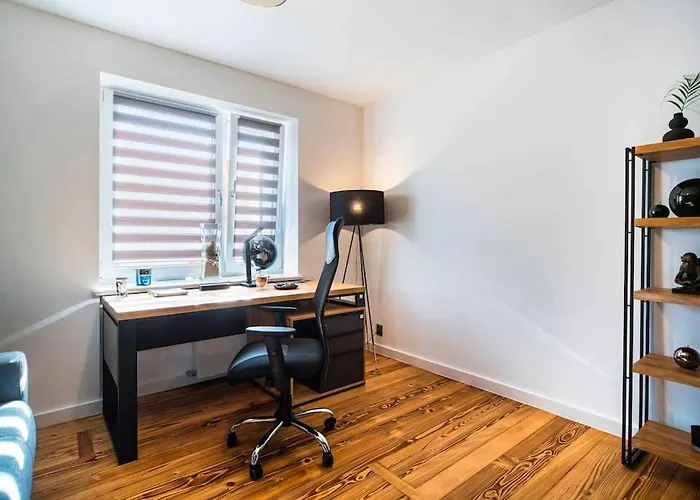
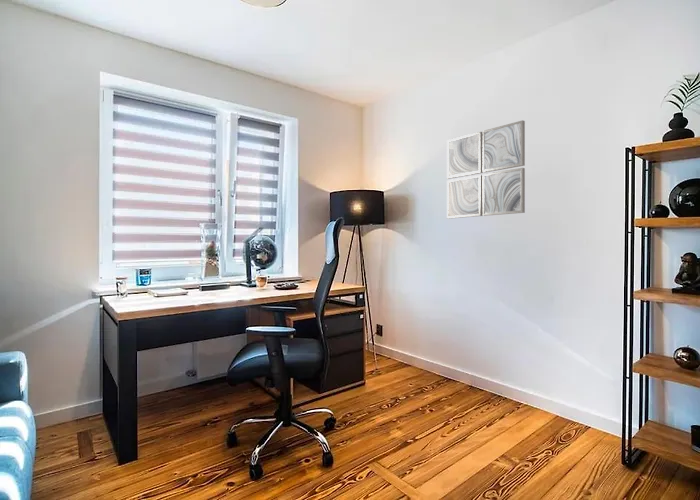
+ wall art (483, 174)
